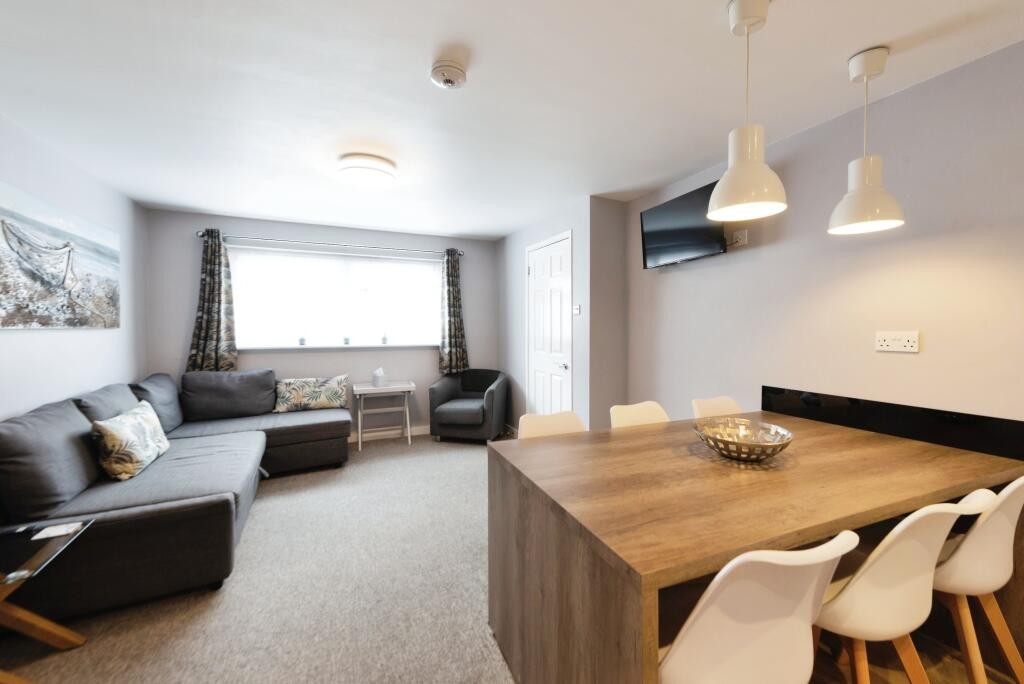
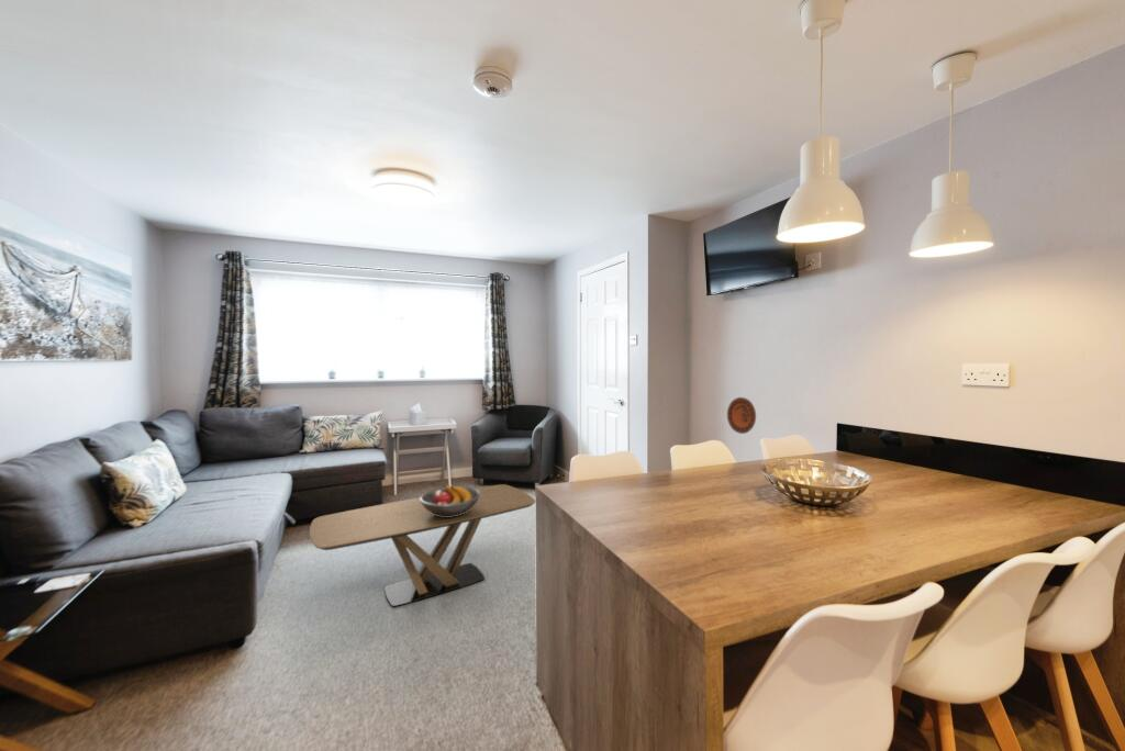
+ fruit bowl (450, 501)
+ coffee table (434, 547)
+ decorative plate (740, 415)
